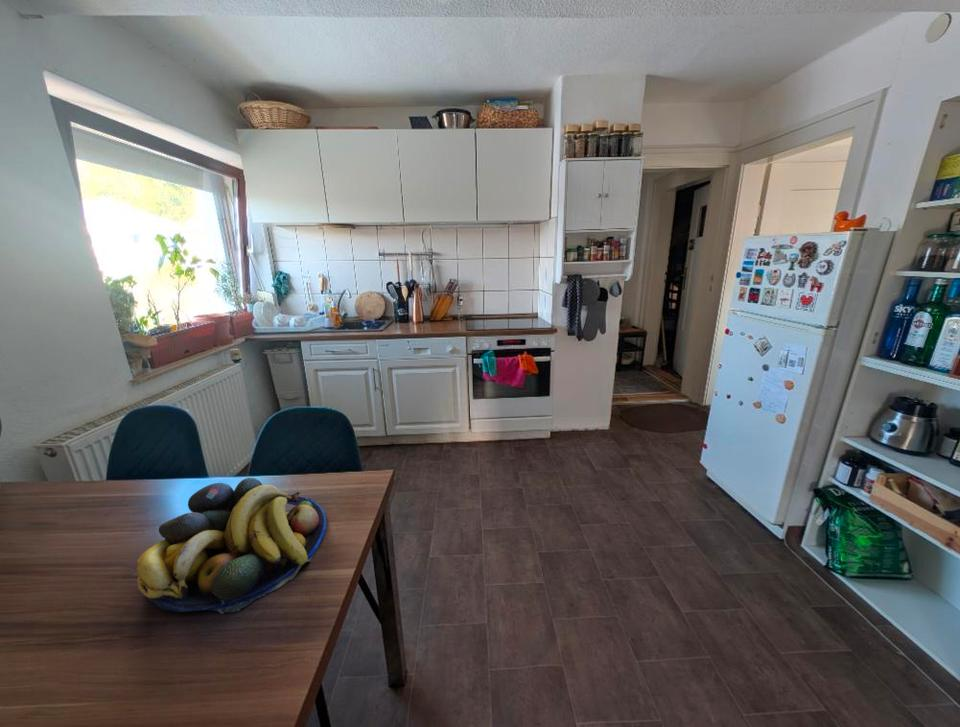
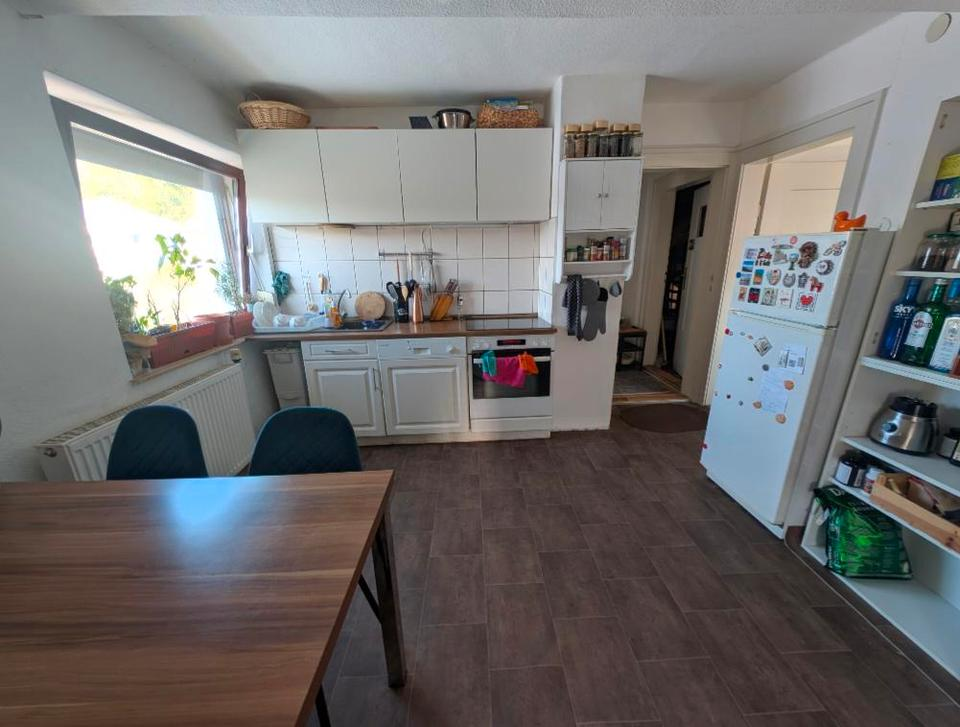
- fruit bowl (241, 521)
